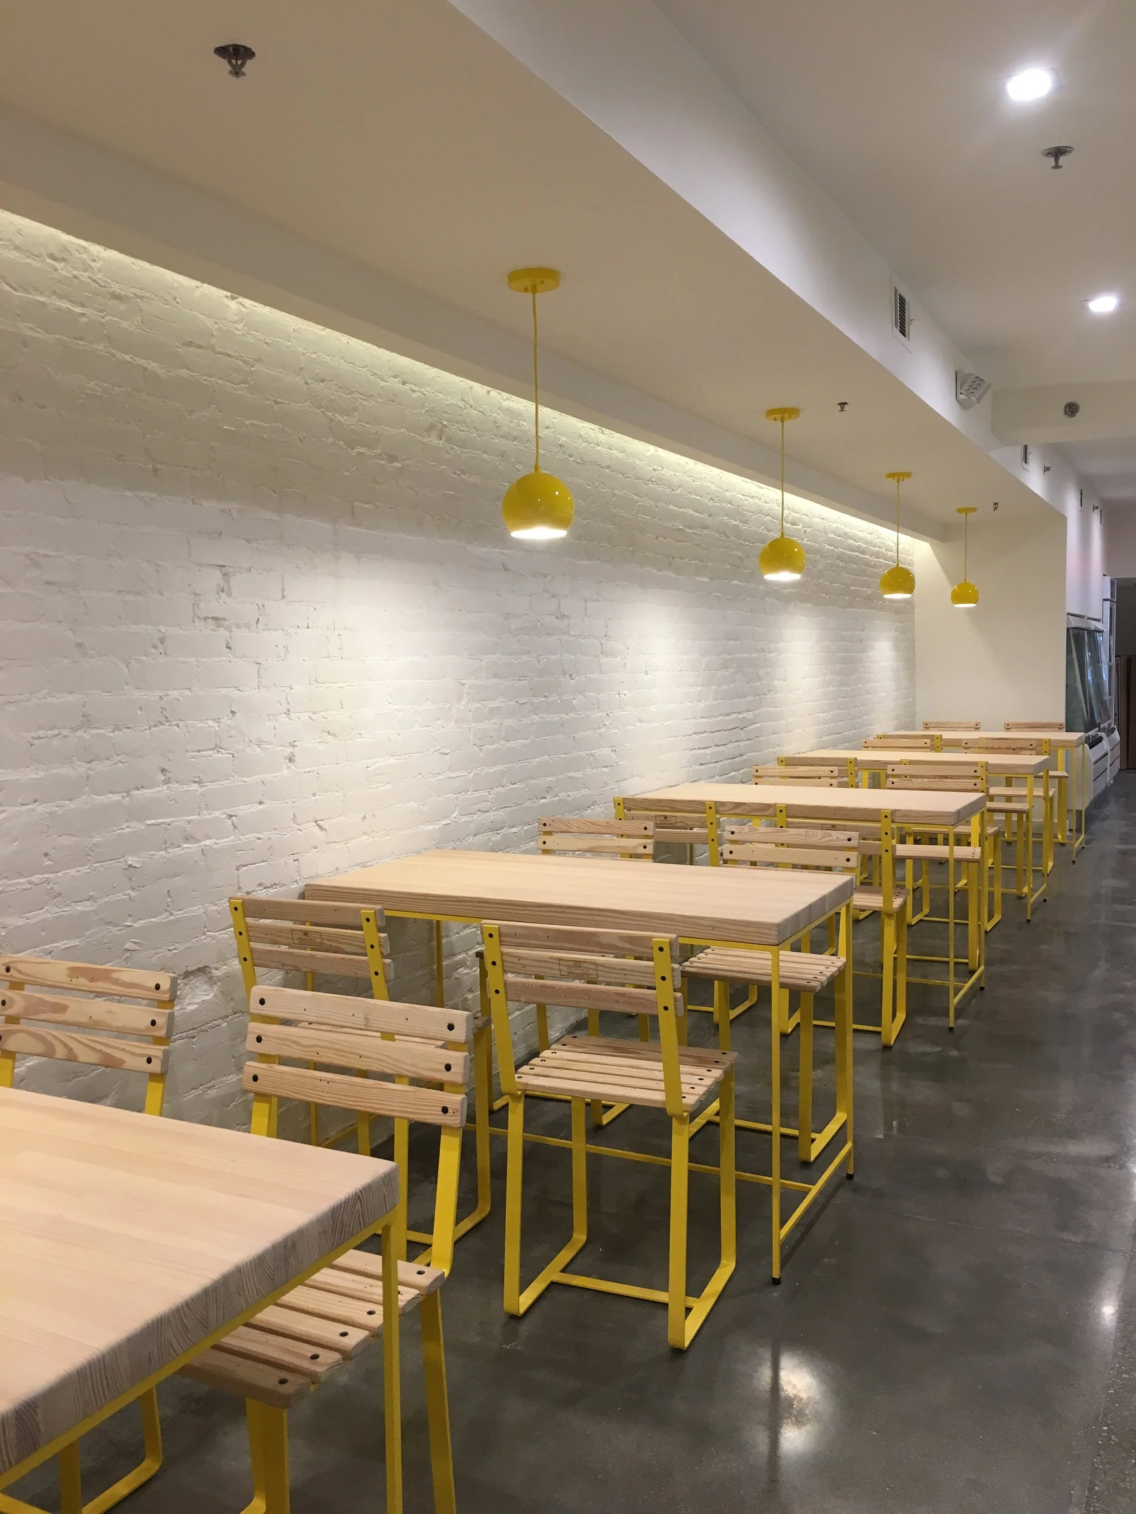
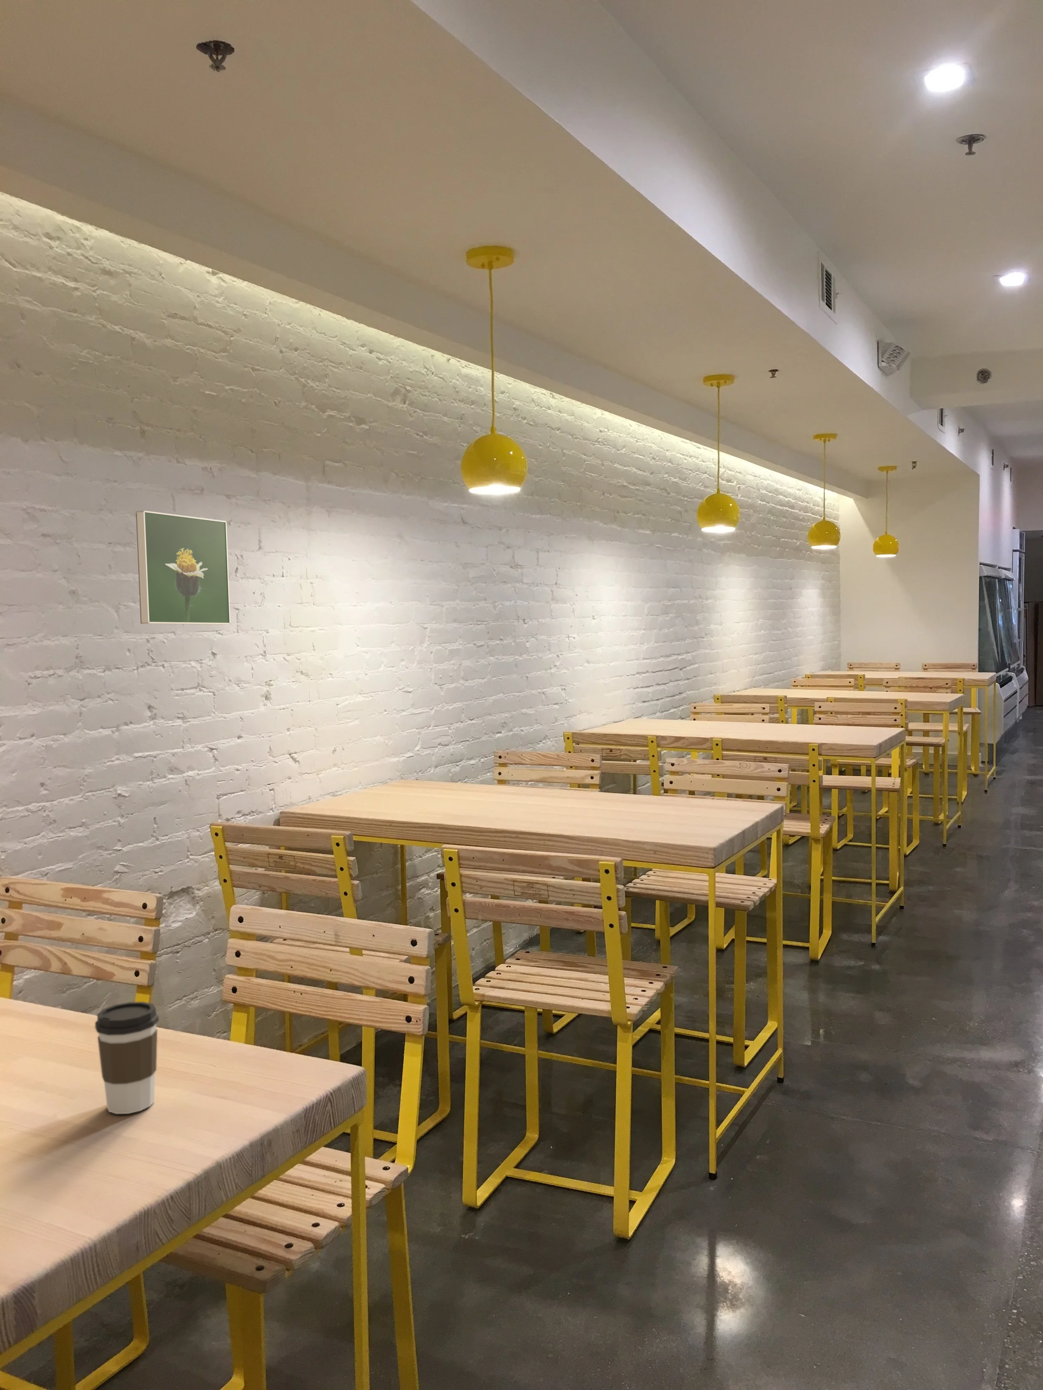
+ coffee cup (128, 1058)
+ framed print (185, 570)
